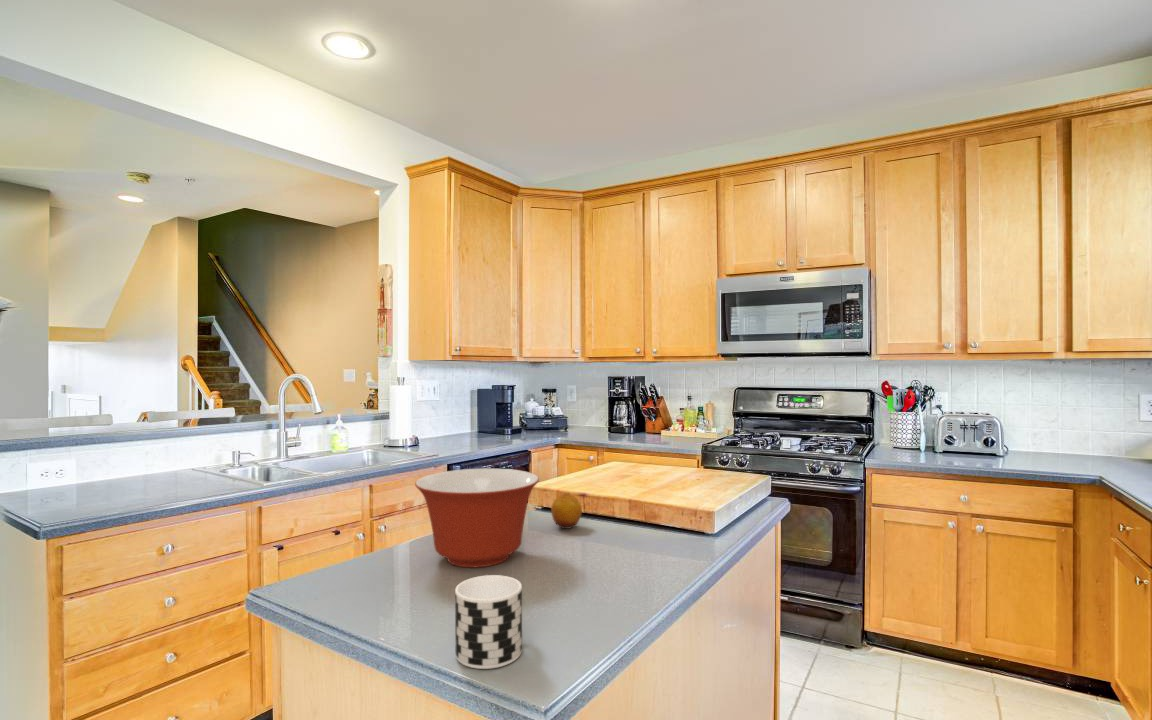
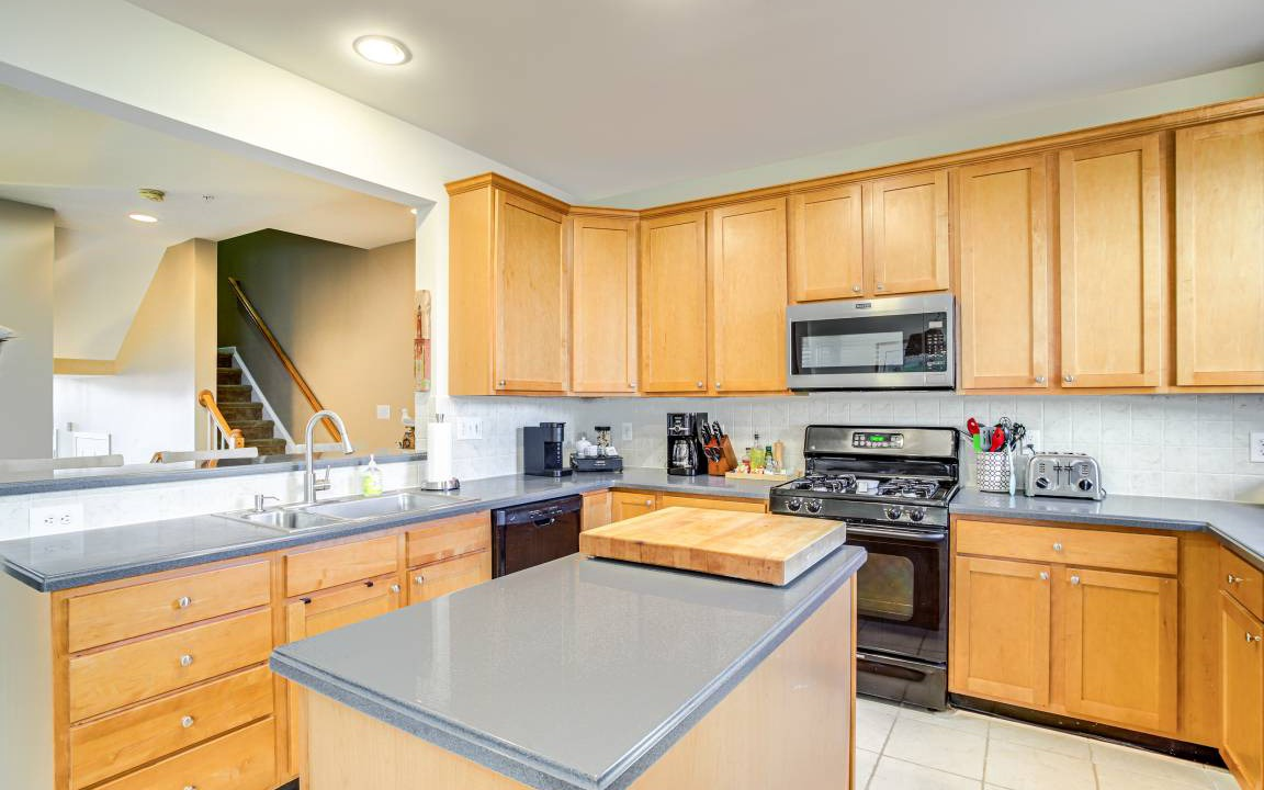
- cup (495, 615)
- fruit (566, 510)
- mixing bowl (478, 518)
